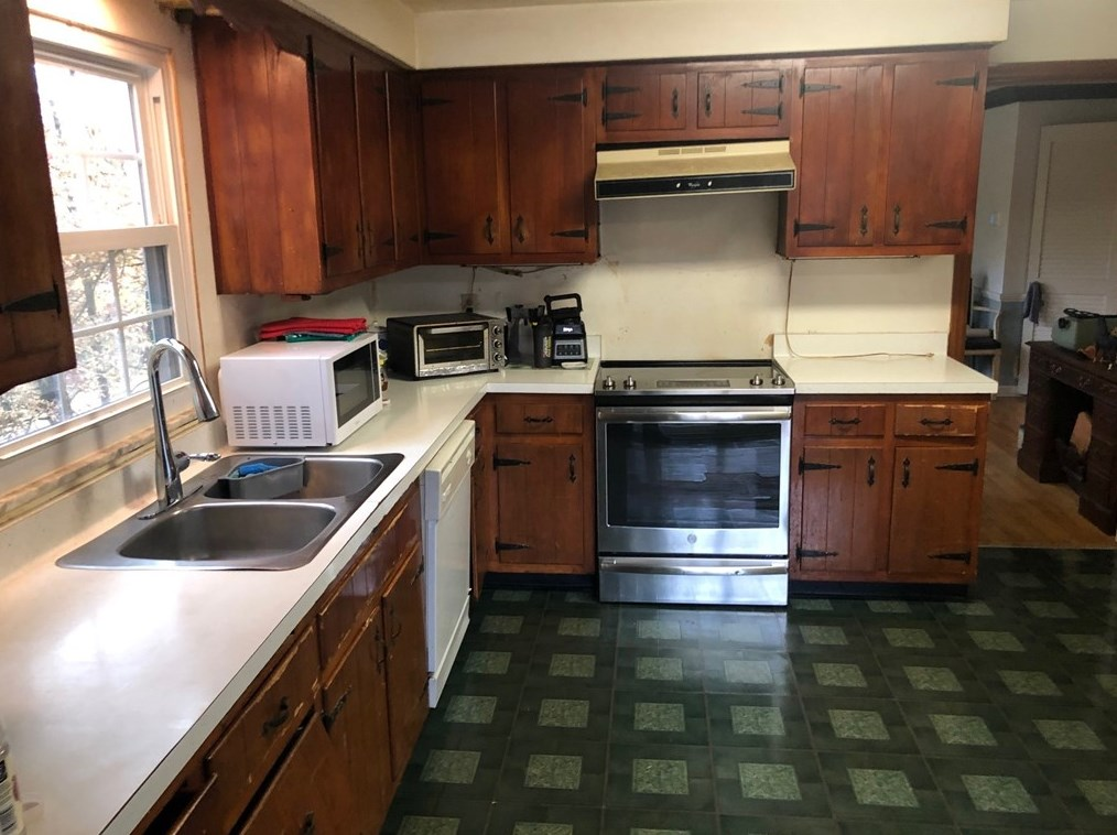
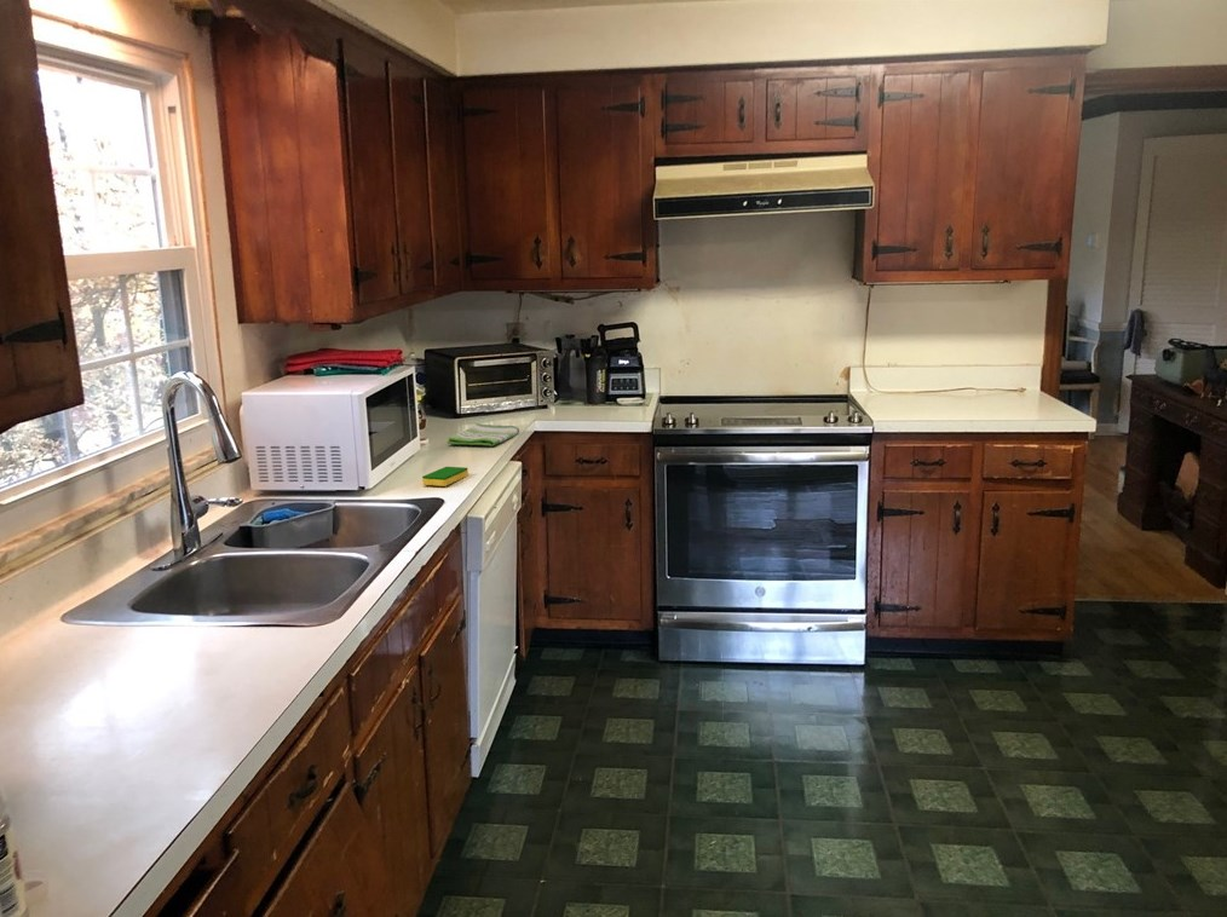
+ dish sponge (445, 475)
+ dish towel (484, 433)
